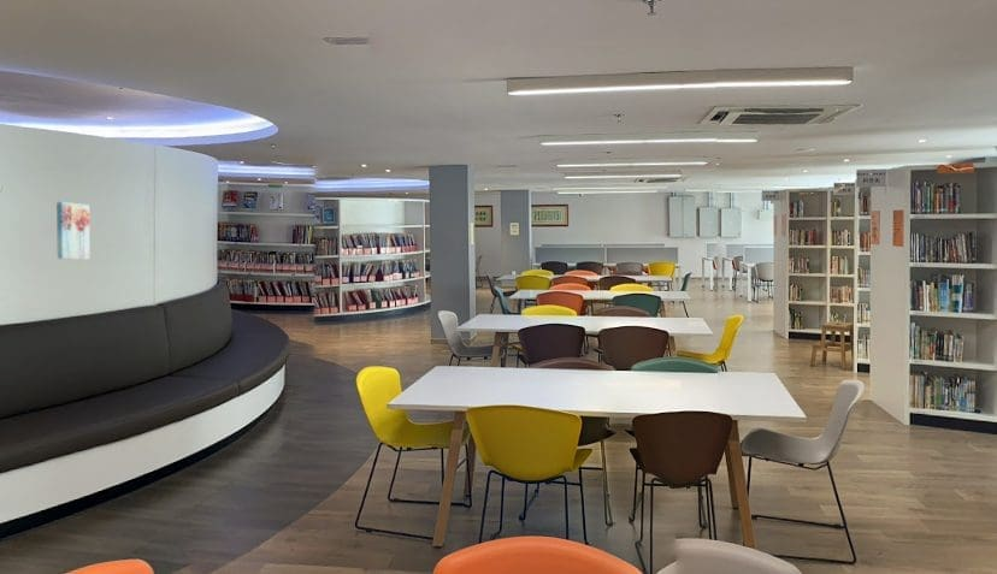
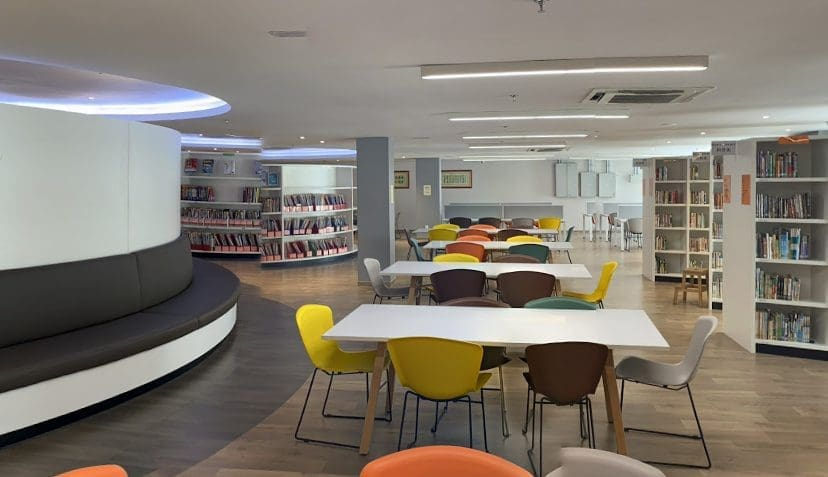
- wall art (73, 231)
